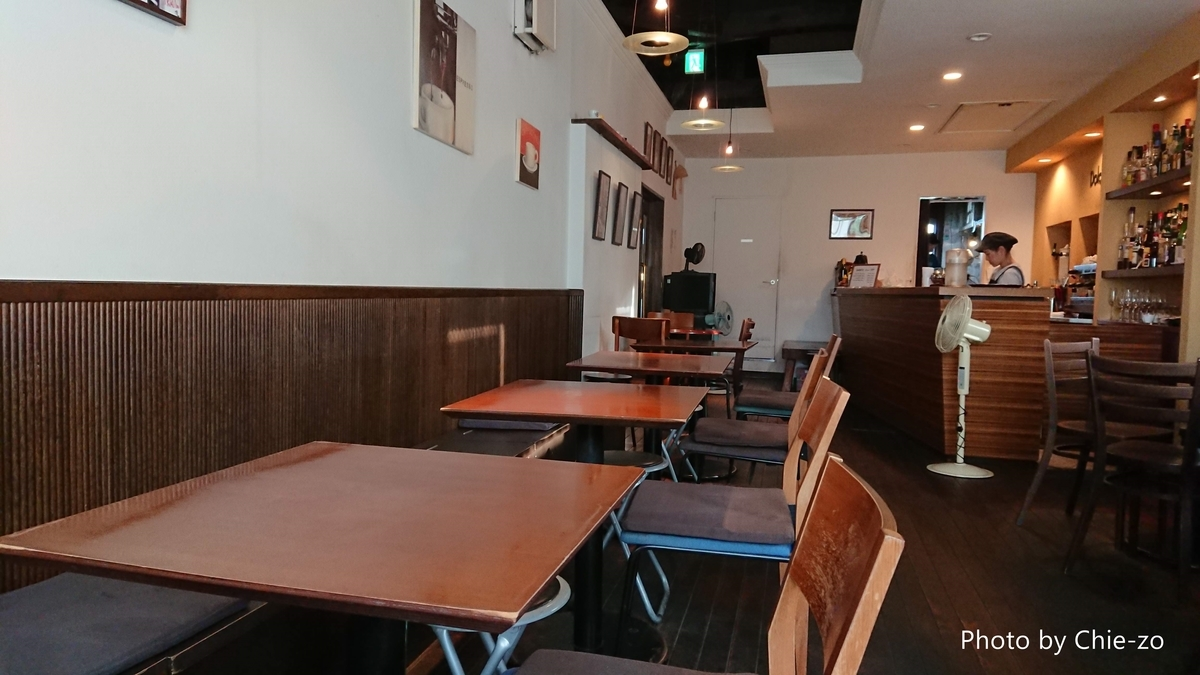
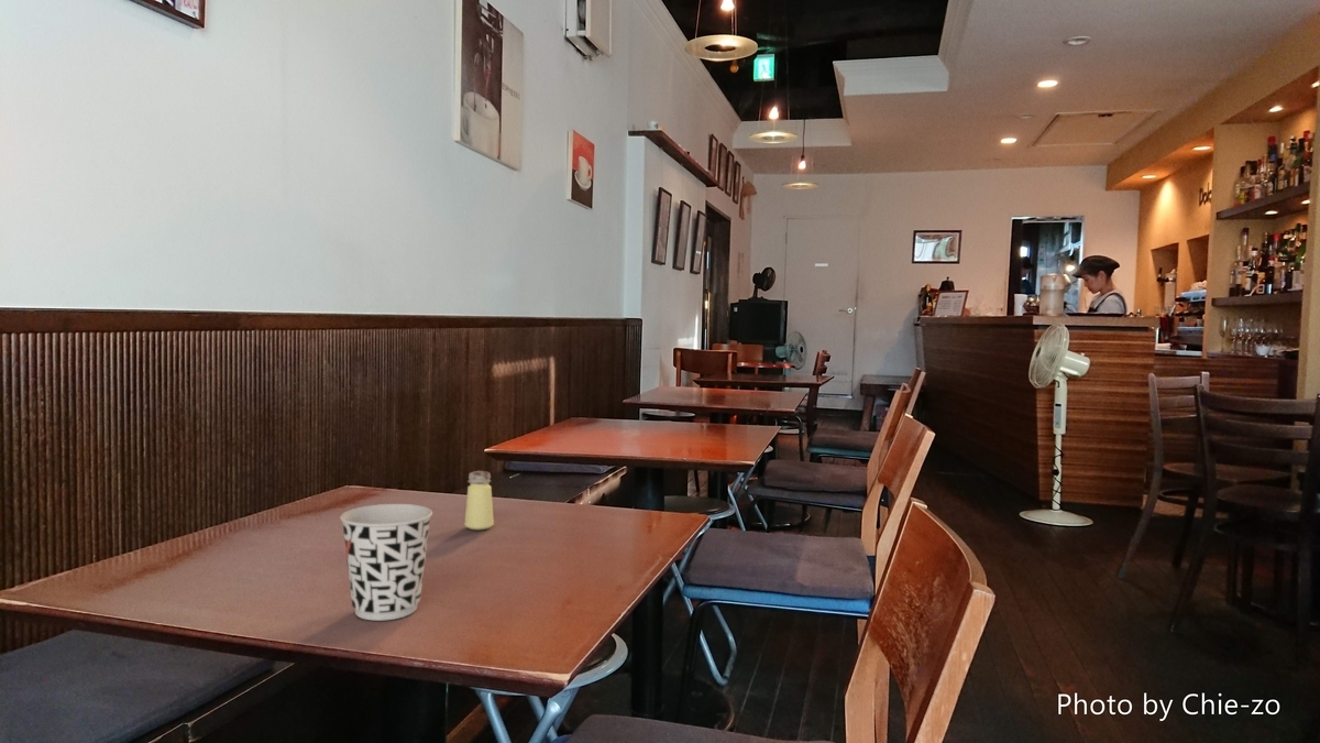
+ cup (386, 561)
+ saltshaker (479, 499)
